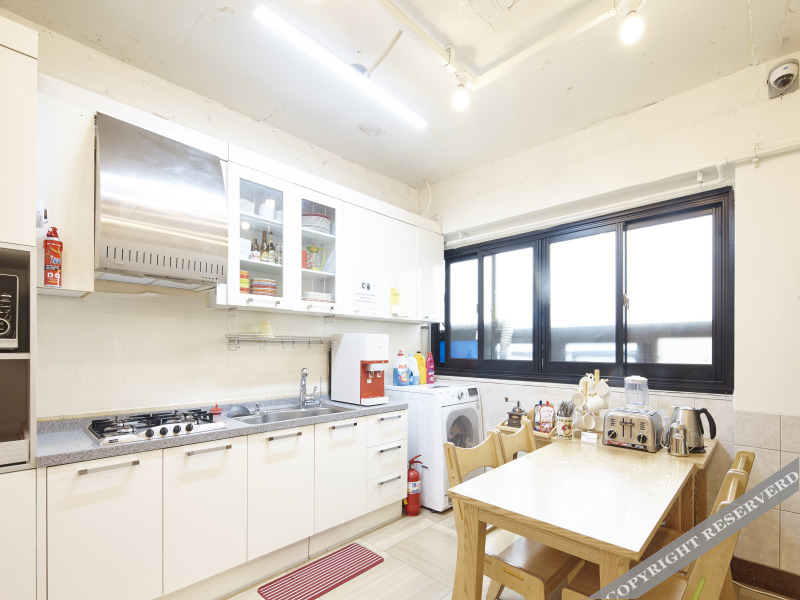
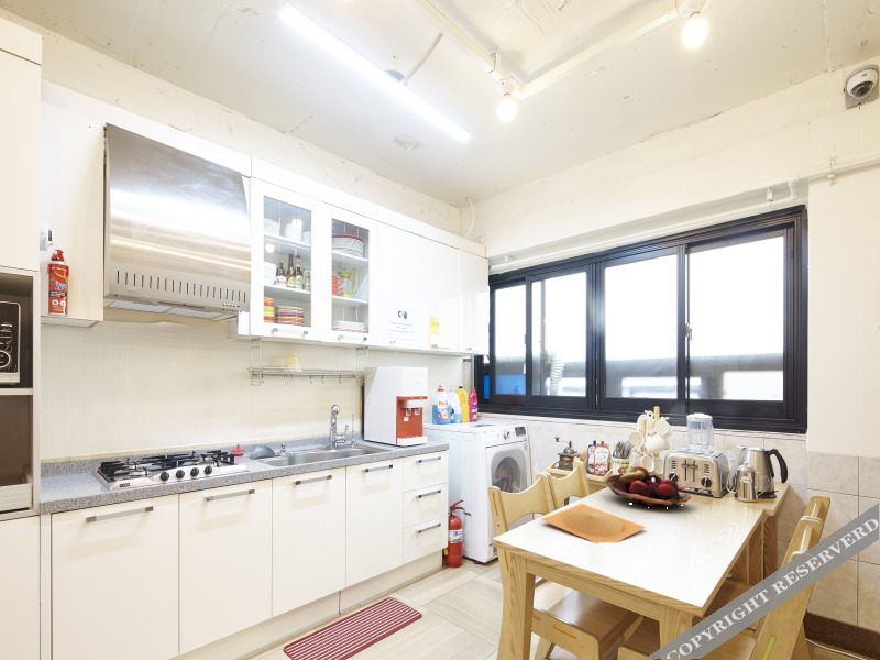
+ plate (592, 521)
+ fruit basket (644, 485)
